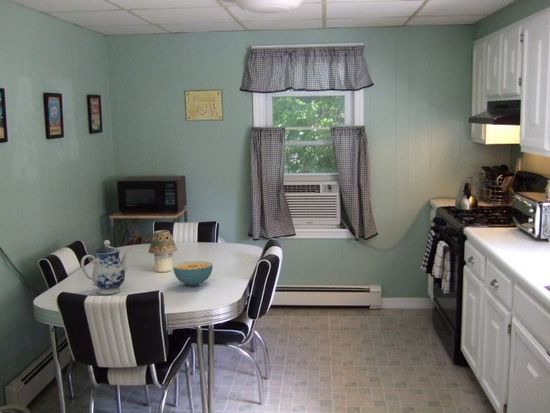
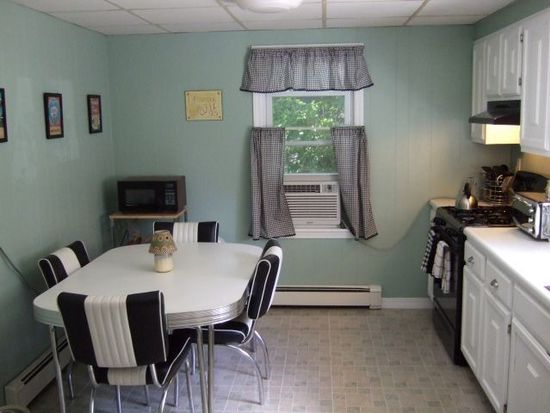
- cereal bowl (193, 274)
- teapot (108, 265)
